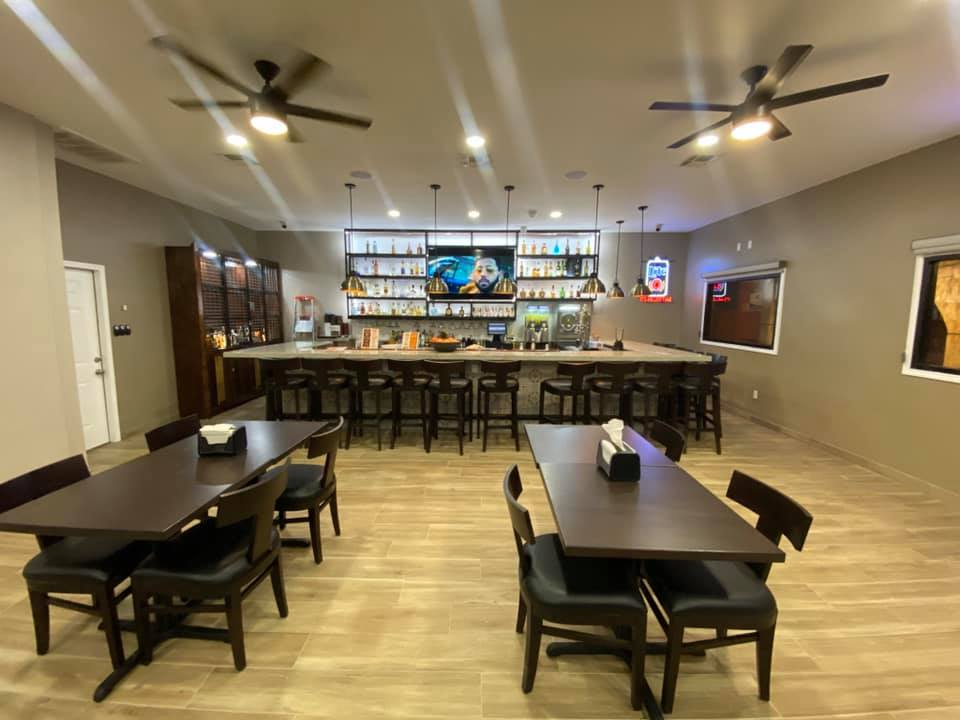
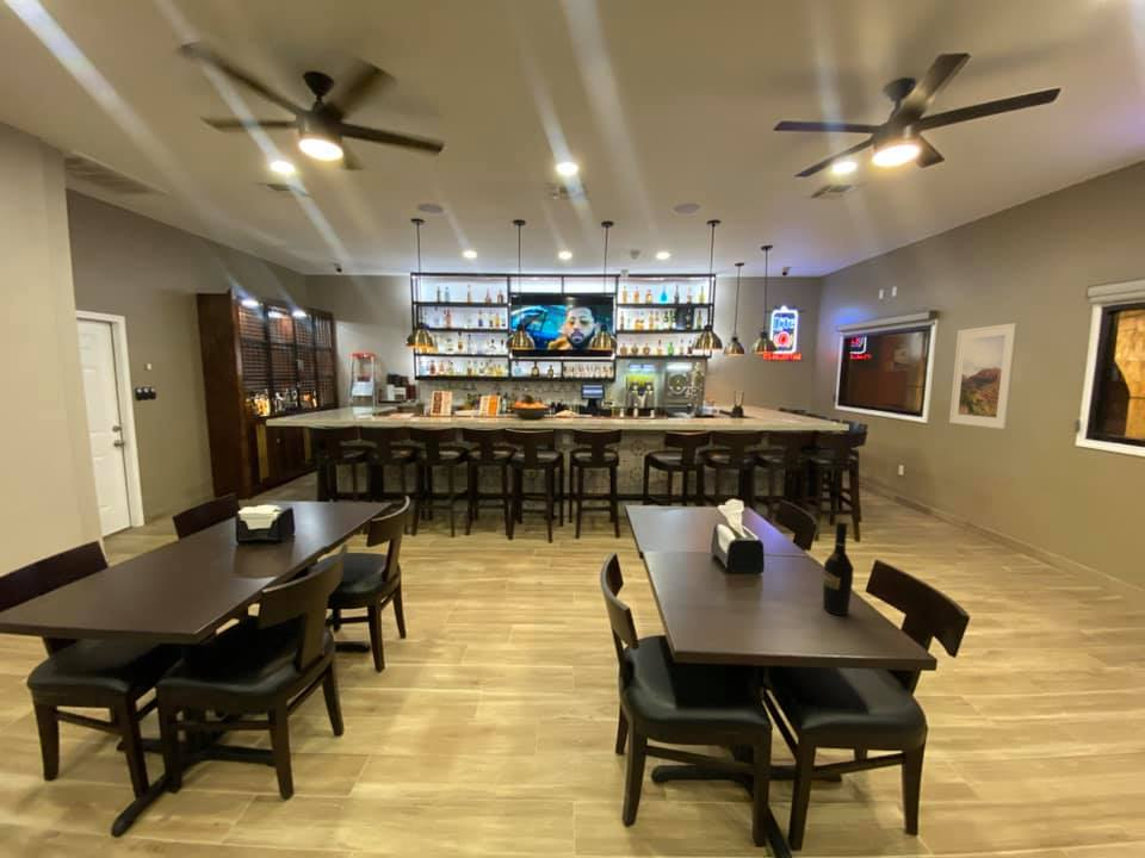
+ wine bottle (838, 566)
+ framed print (980, 377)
